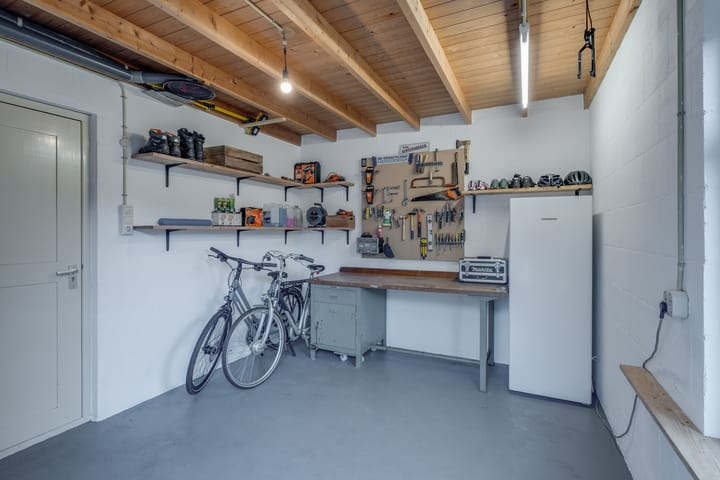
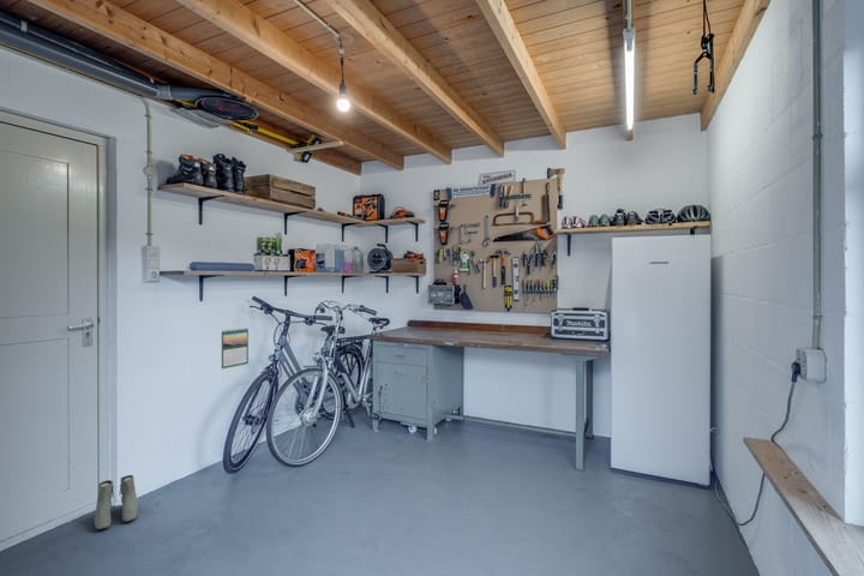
+ boots (121, 499)
+ calendar (235, 347)
